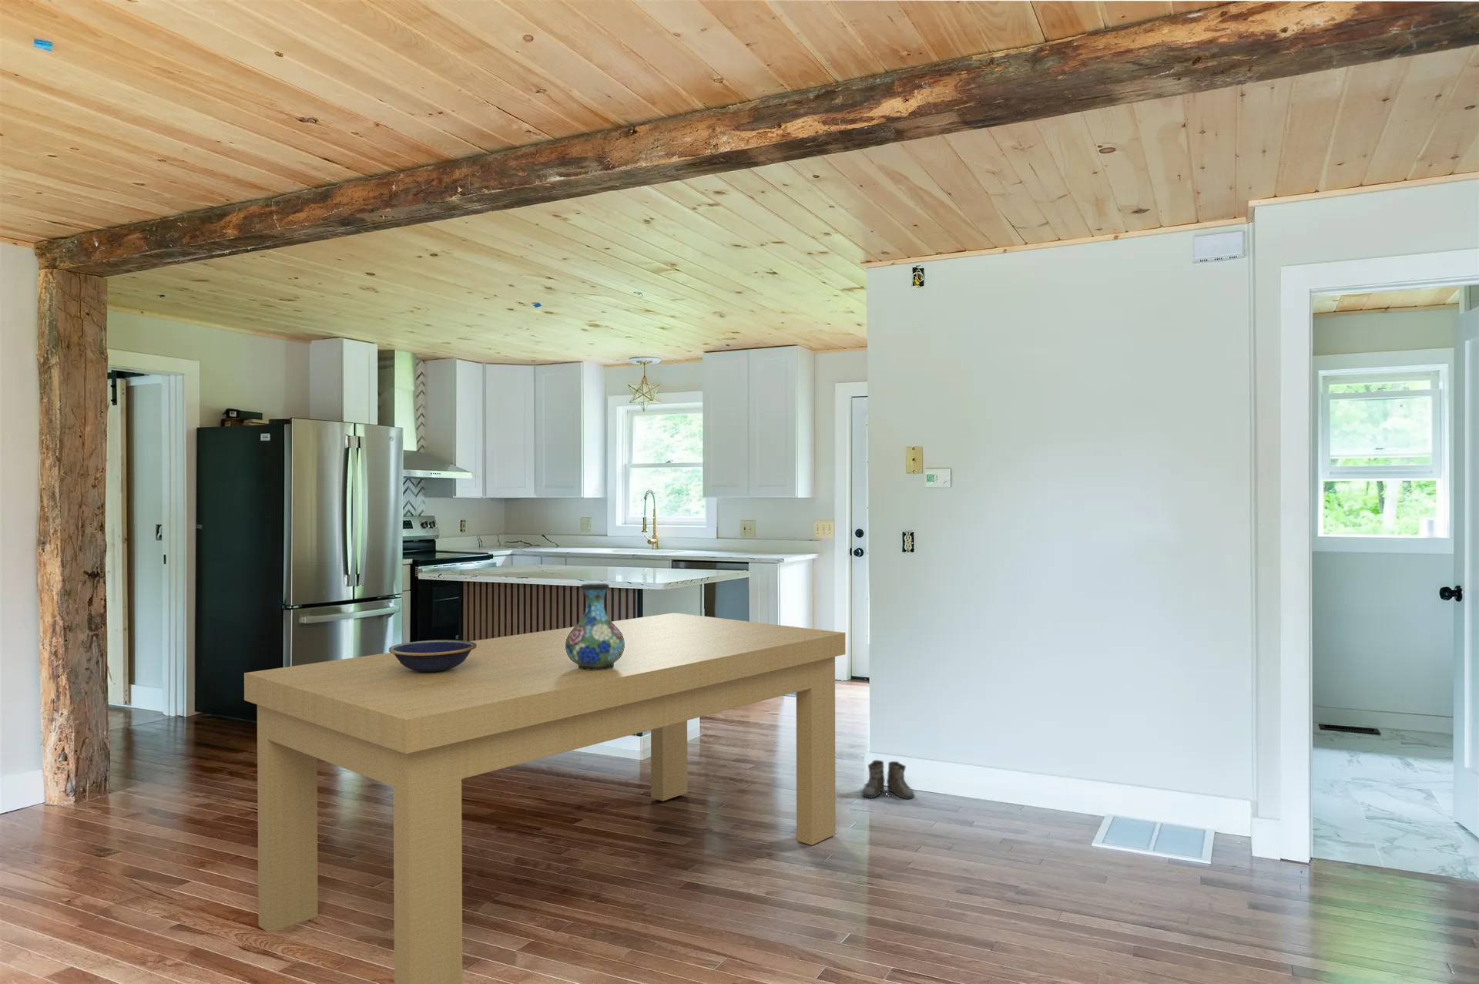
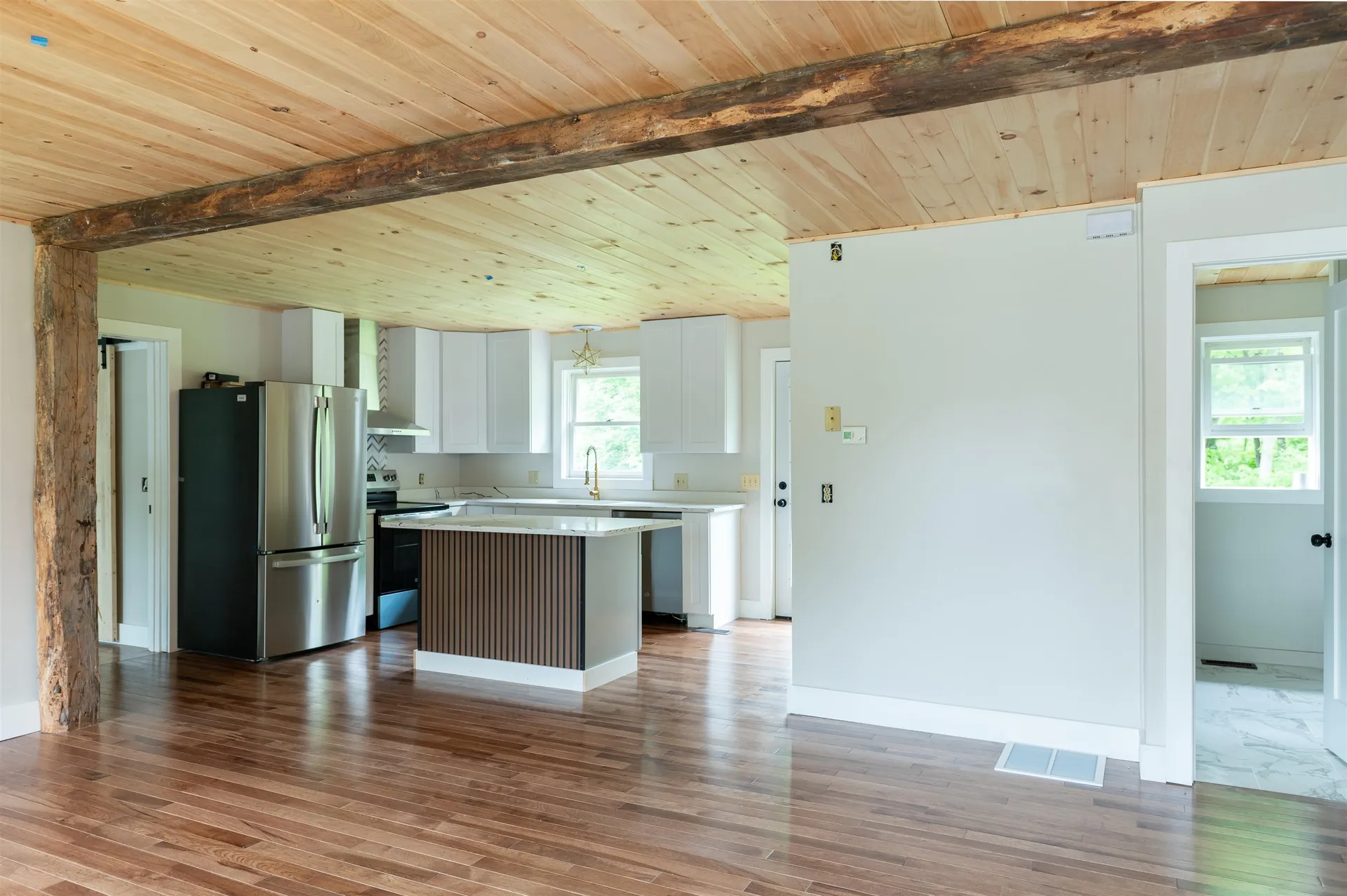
- bowl (433, 658)
- boots (884, 780)
- vase (595, 625)
- dining table (552, 754)
